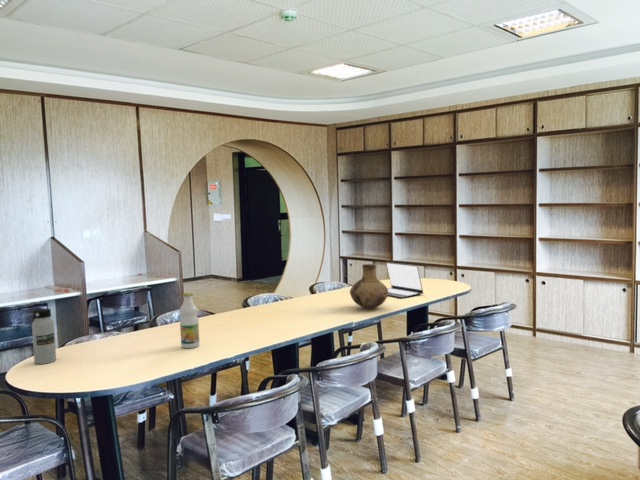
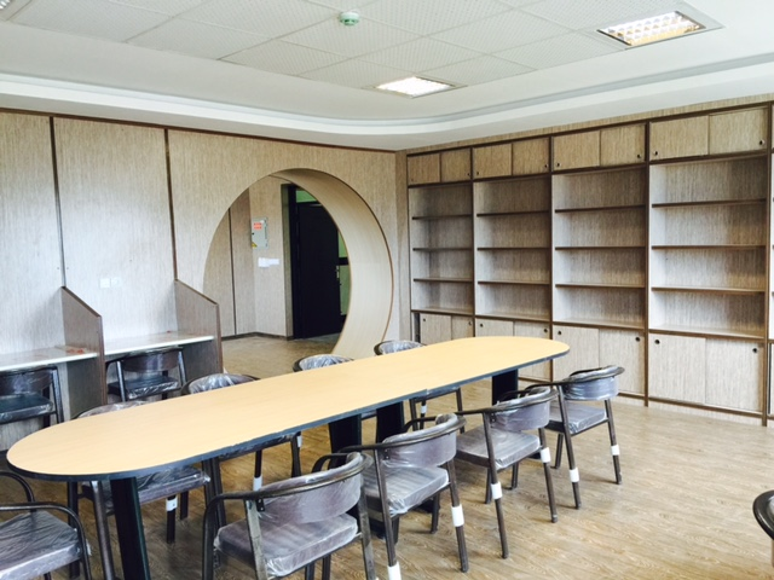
- bottle (189, 320)
- vase (368, 286)
- laptop (396, 278)
- water bottle (43, 335)
